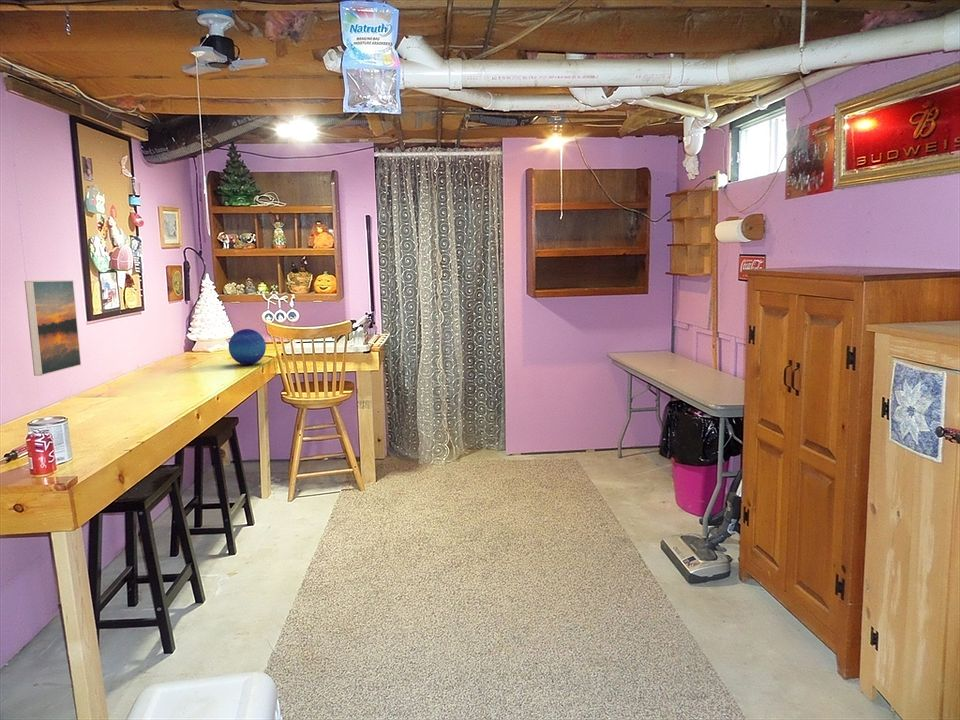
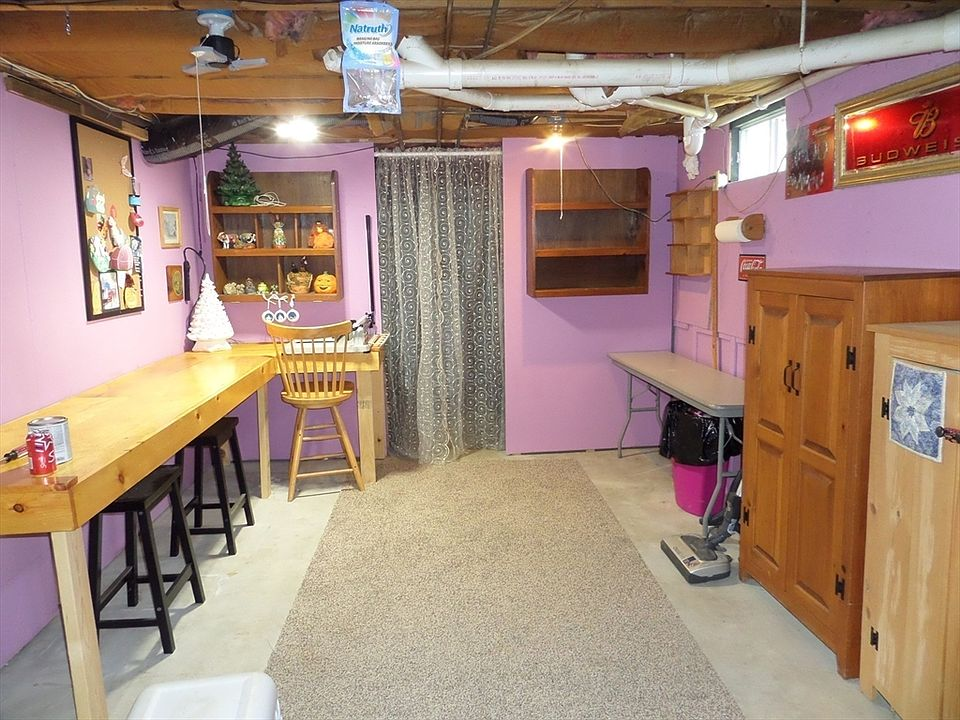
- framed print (54, 325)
- decorative ball (247, 346)
